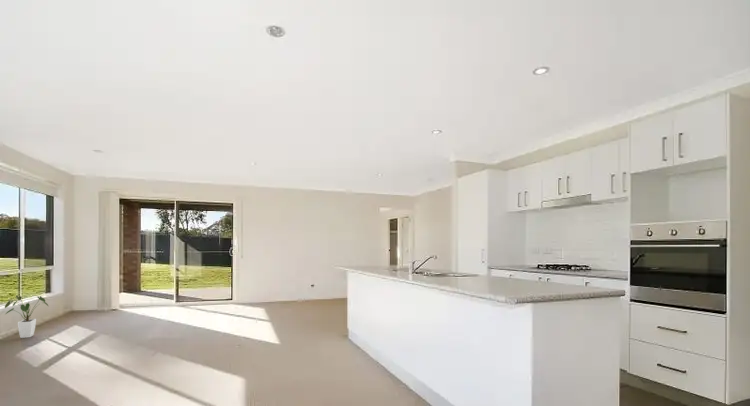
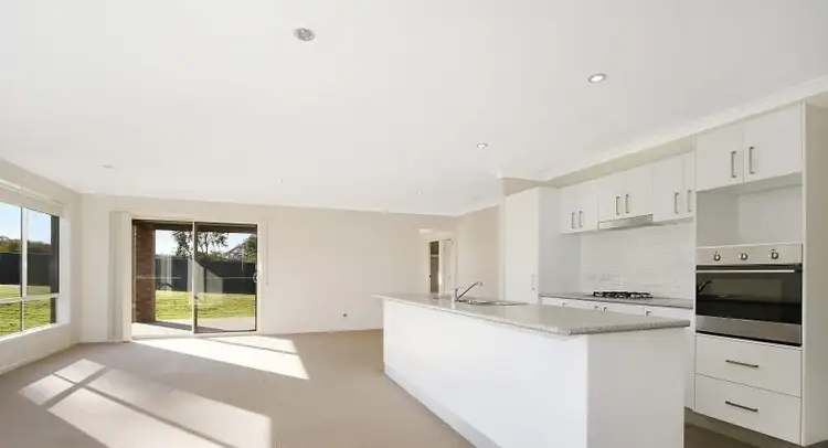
- house plant (27, 315)
